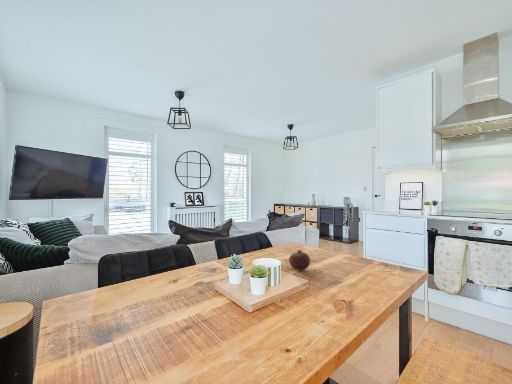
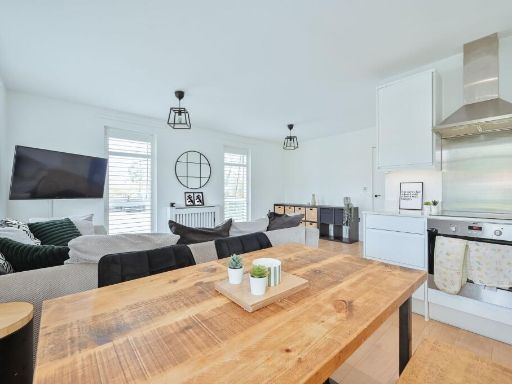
- fruit (299, 259)
